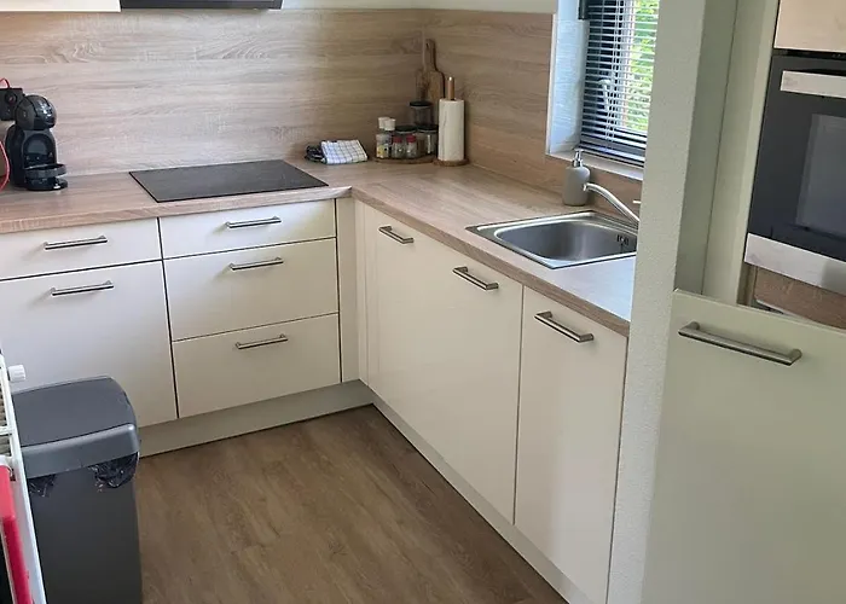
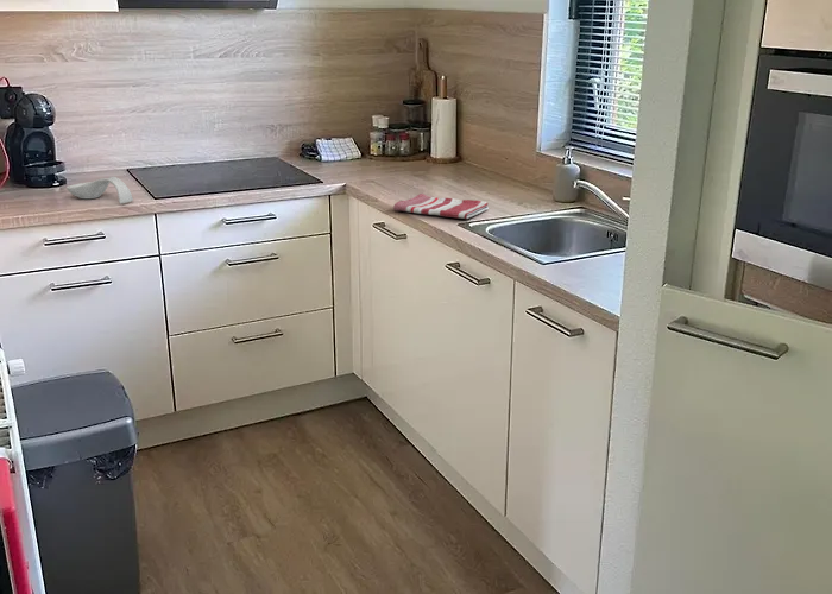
+ spoon rest (100, 187)
+ dish towel (441, 206)
